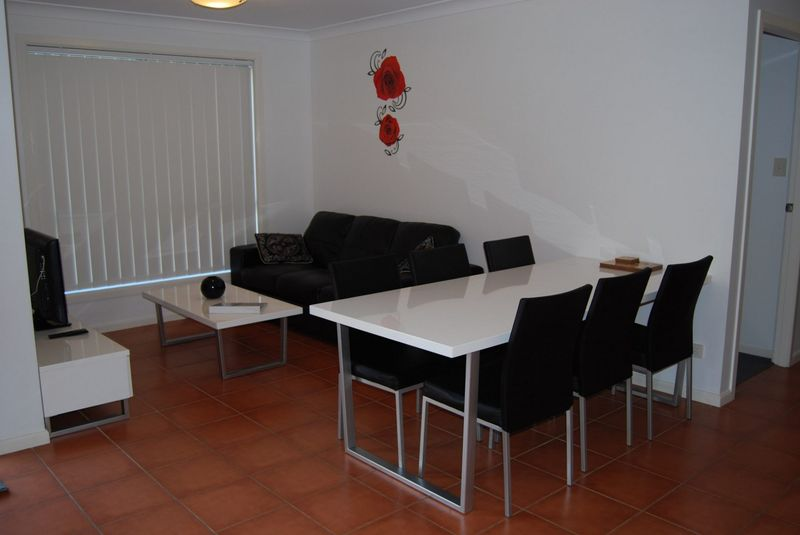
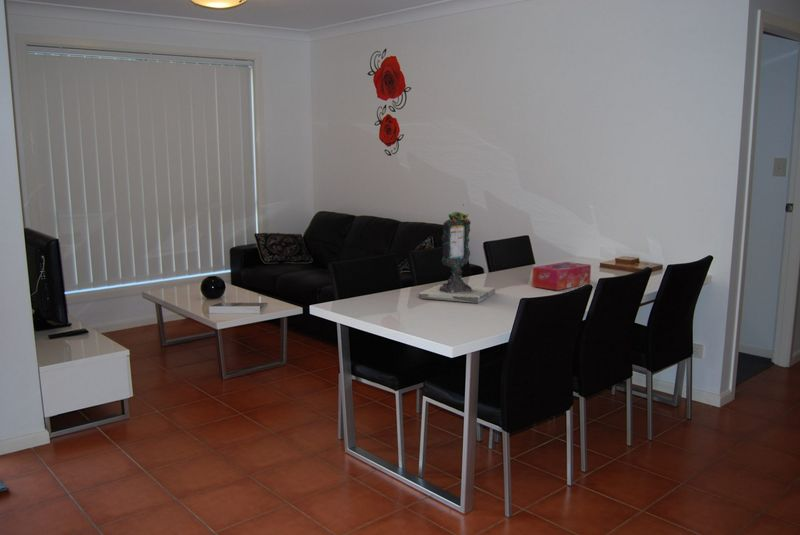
+ tissue box (561, 275)
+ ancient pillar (457, 250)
